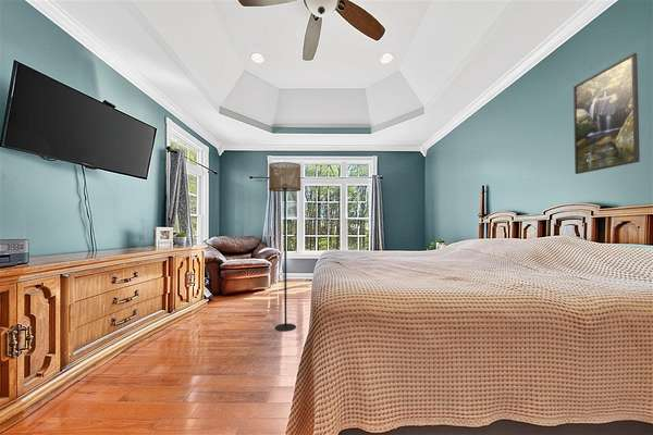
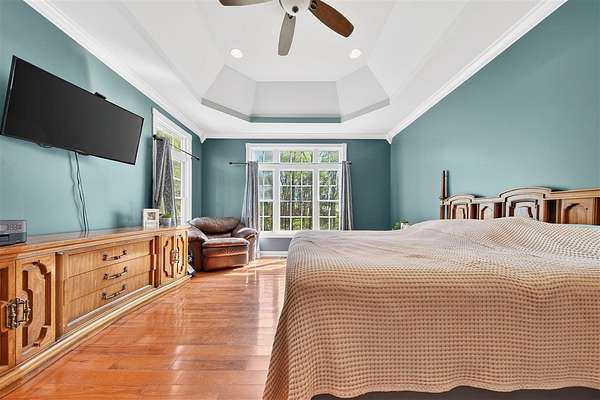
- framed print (602, 120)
- floor lamp (285, 246)
